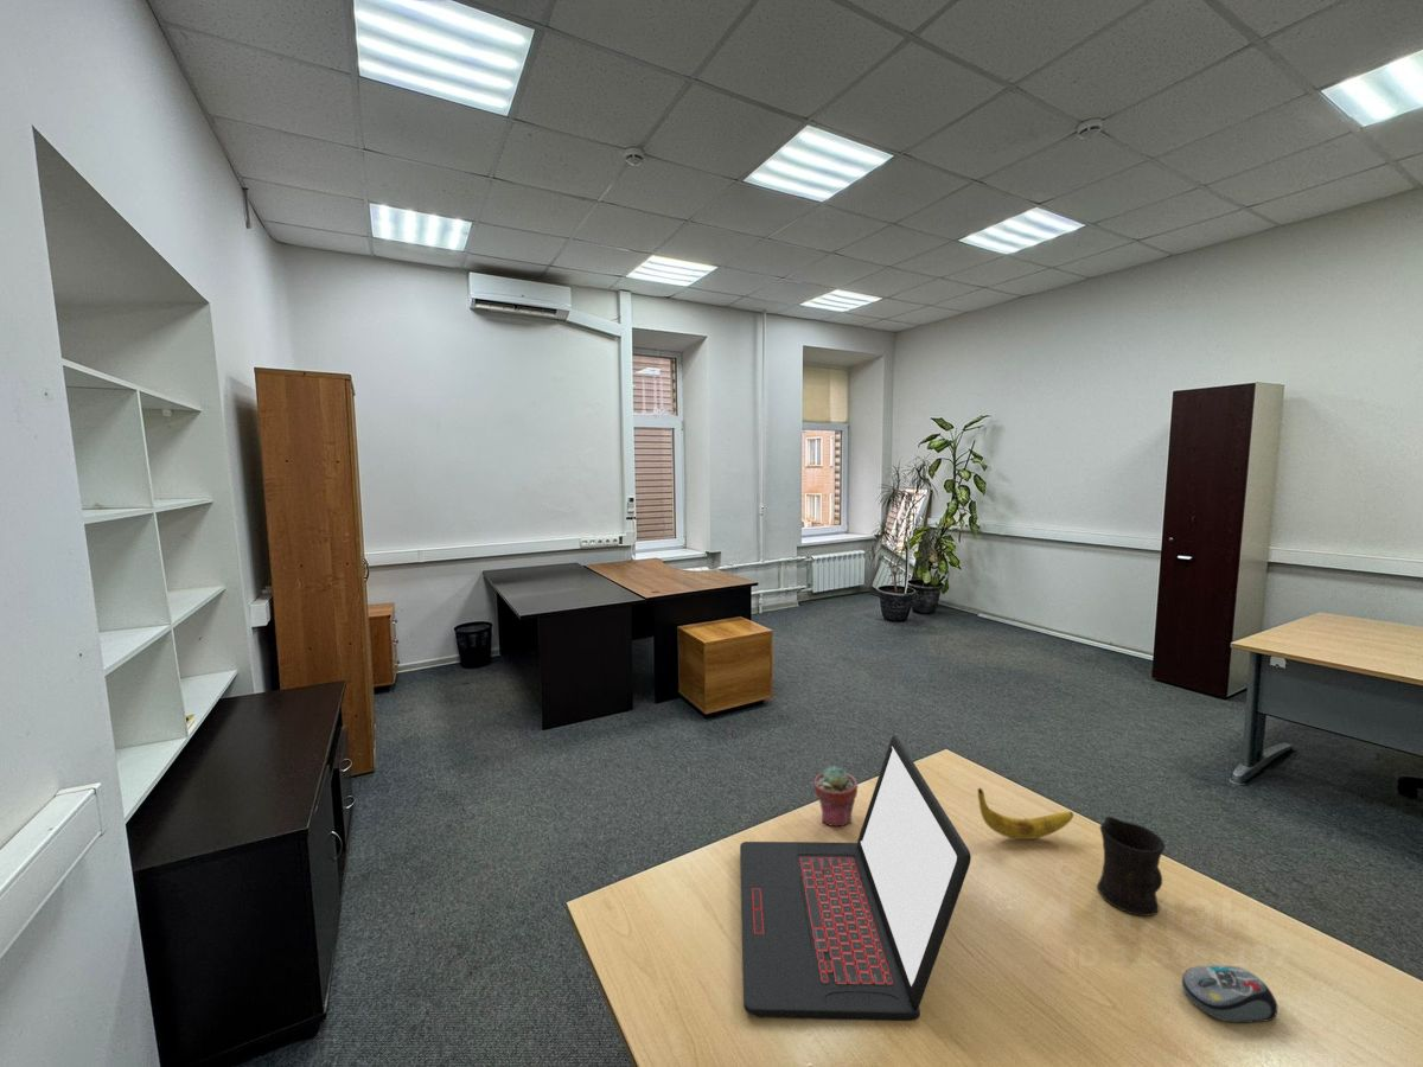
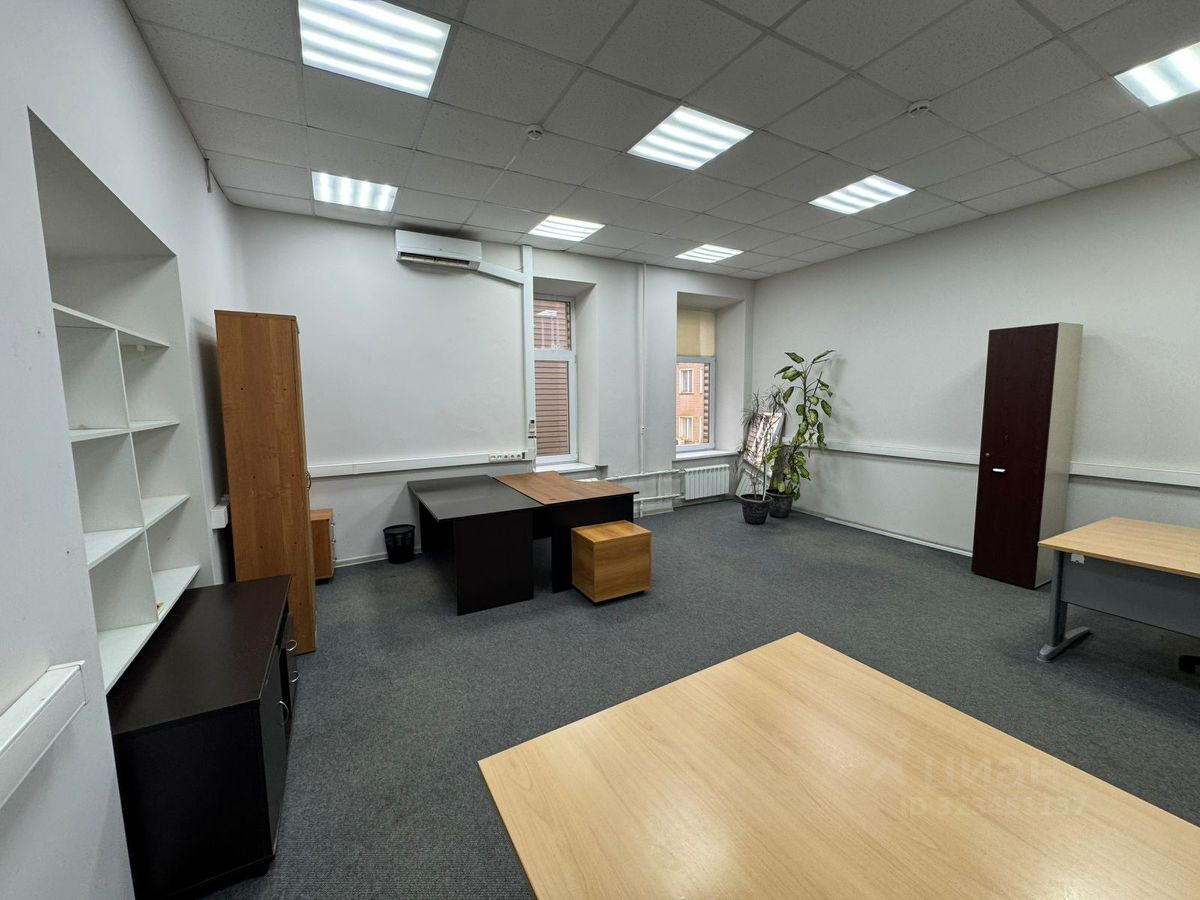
- computer mouse (1229, 988)
- banana (1025, 819)
- potted succulent (835, 792)
- laptop (832, 850)
- mug (1131, 868)
